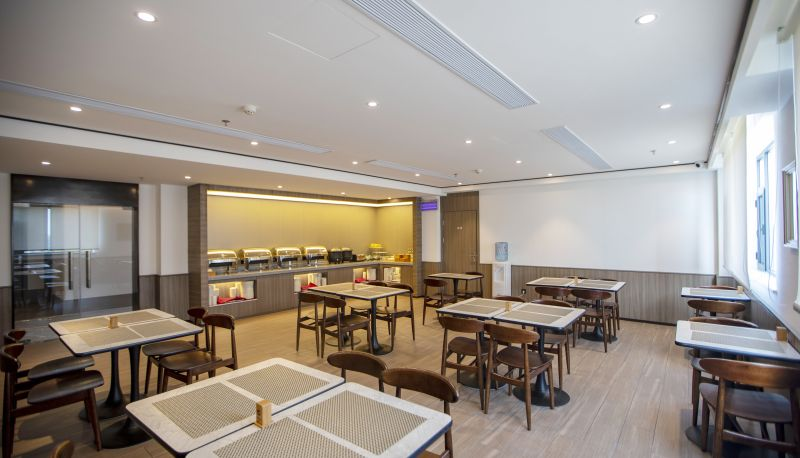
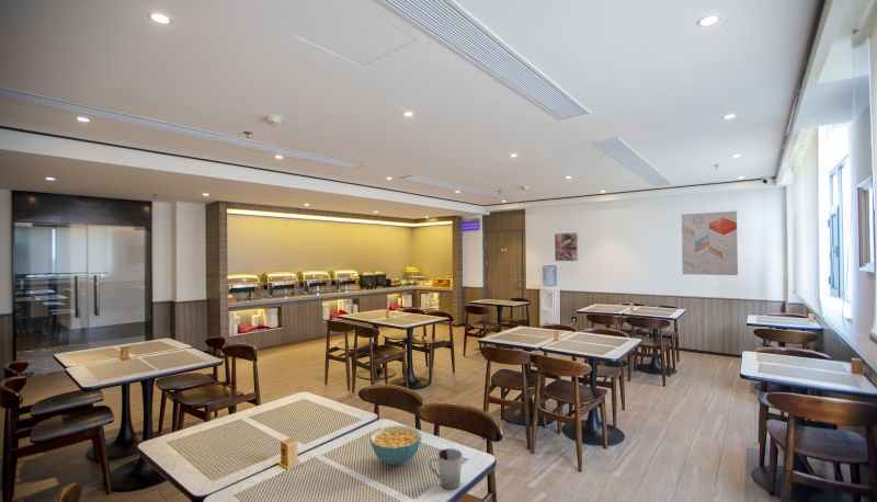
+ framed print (566, 247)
+ cup (445, 468)
+ wall art (708, 243)
+ cereal bowl (396, 448)
